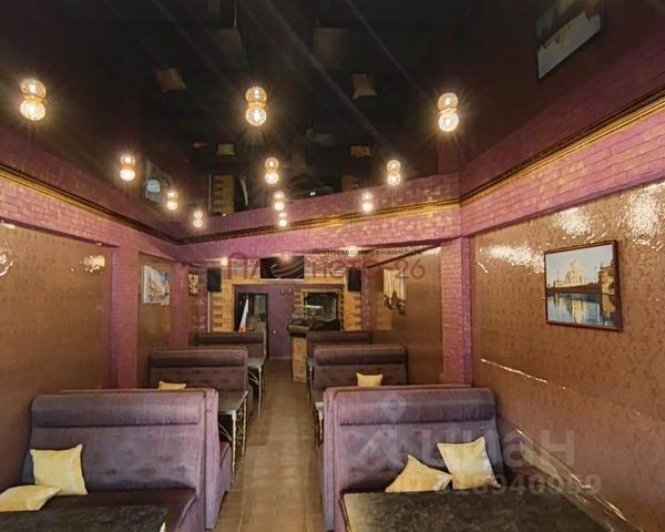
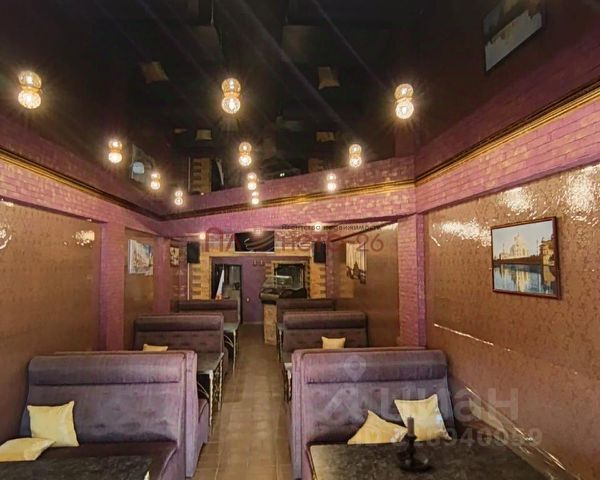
+ candle holder (411, 439)
